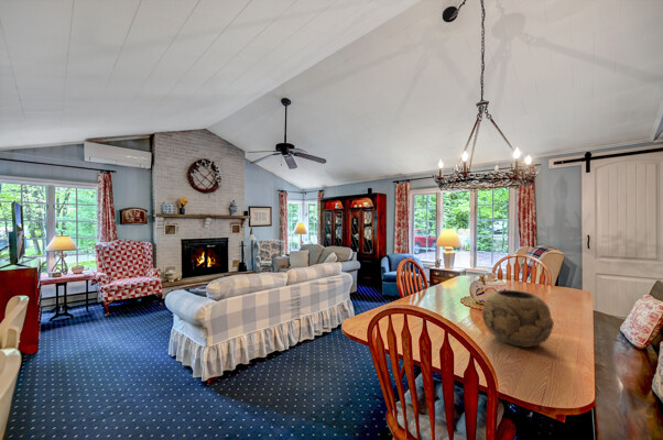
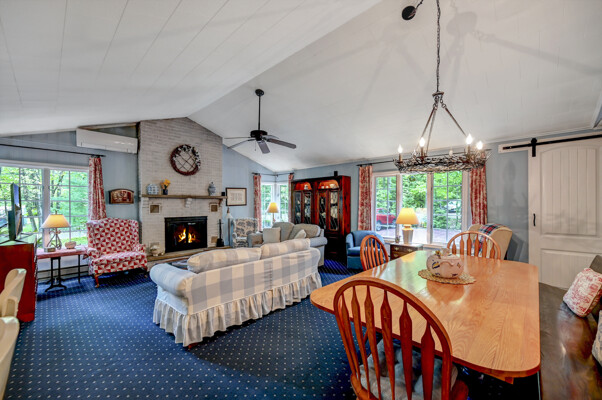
- decorative bowl (515, 317)
